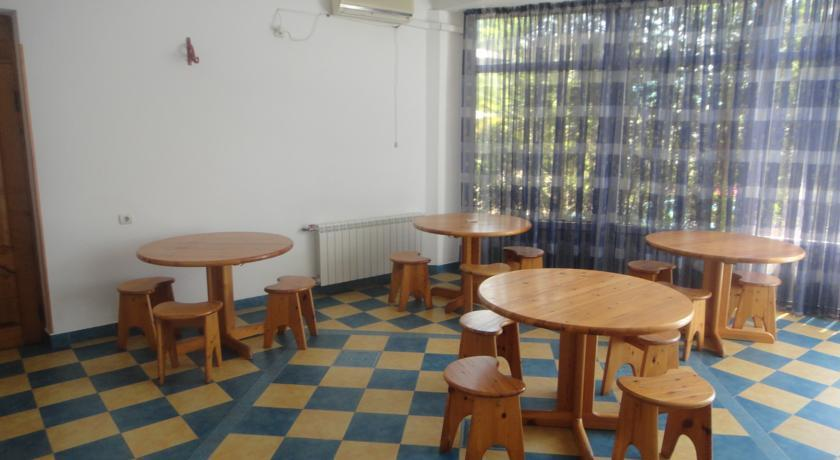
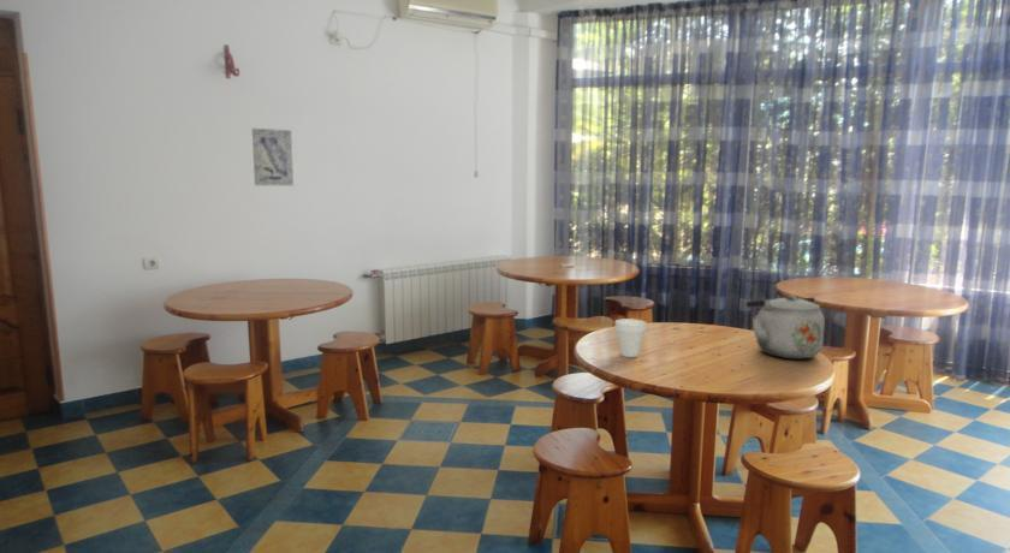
+ cup (629, 338)
+ kettle (783, 325)
+ wall art (273, 157)
